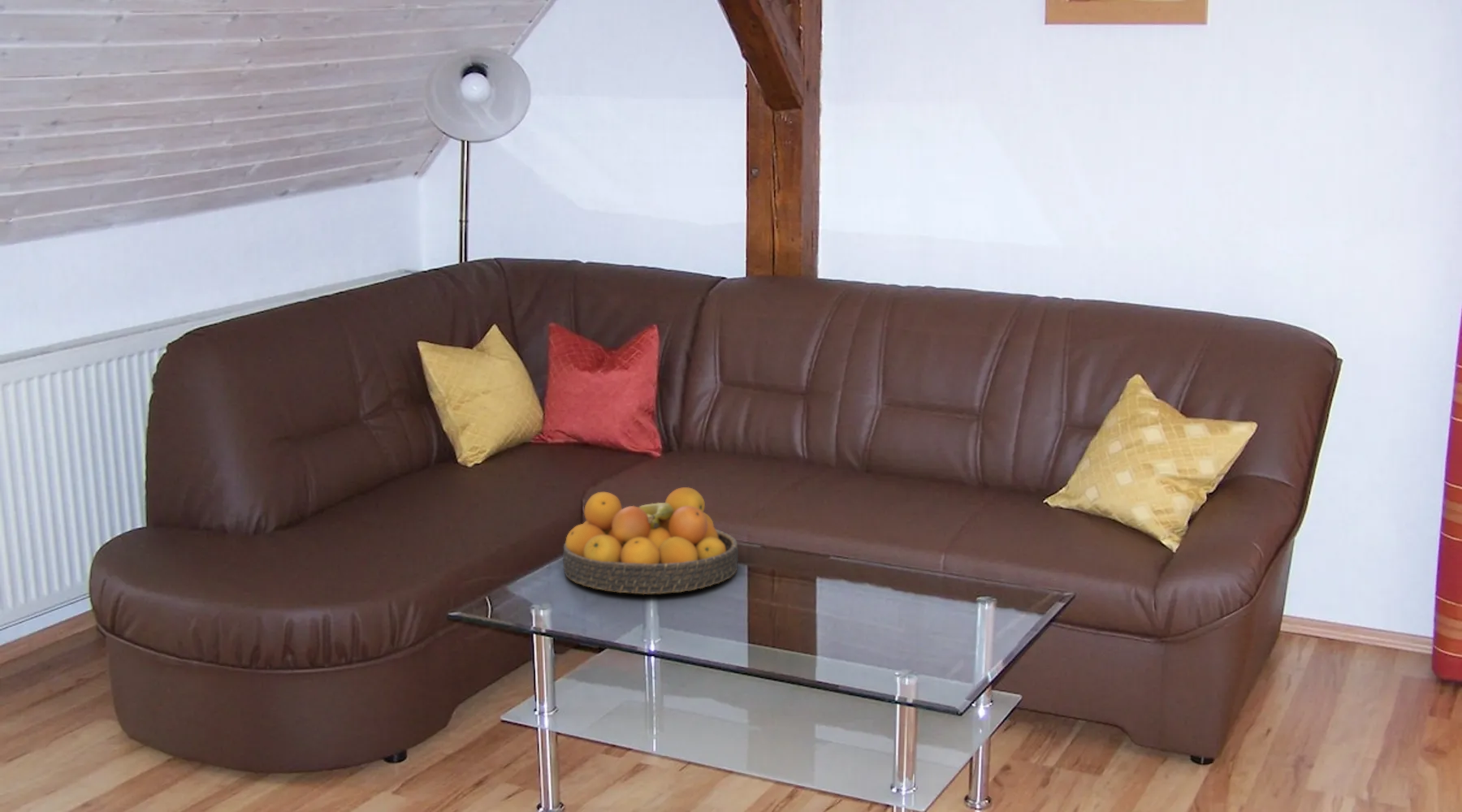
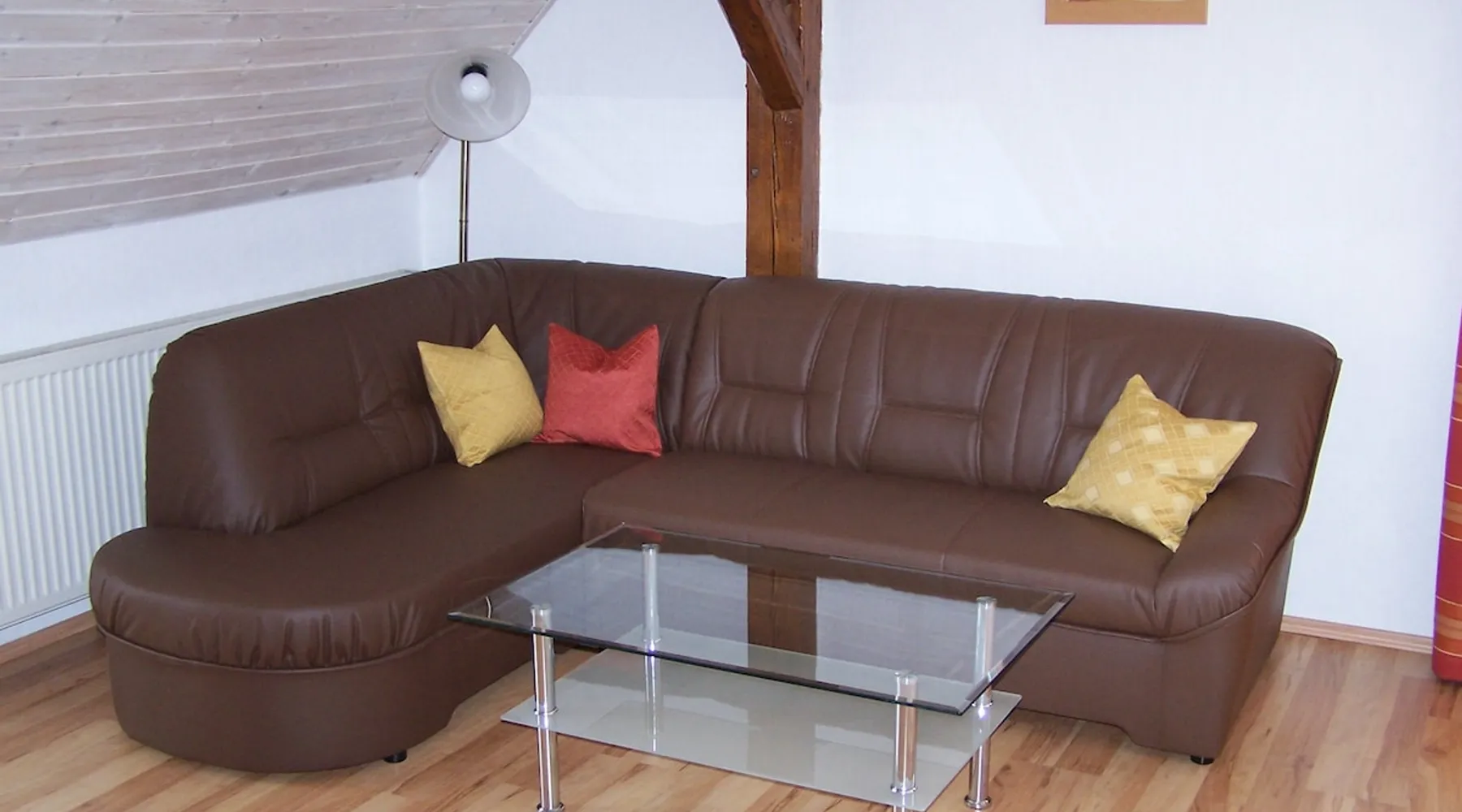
- fruit bowl (650, 532)
